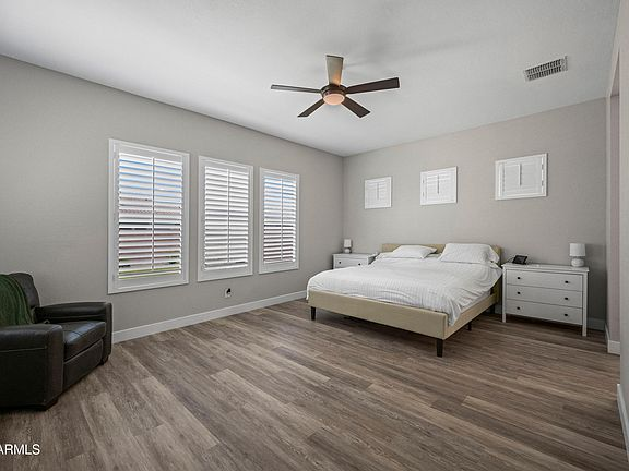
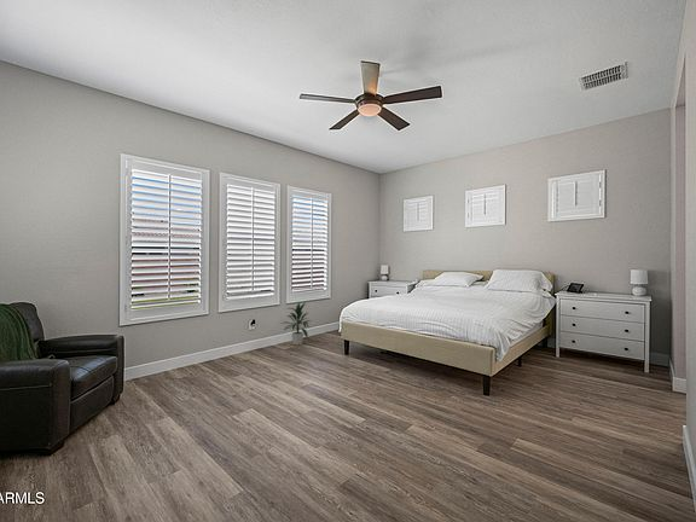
+ indoor plant (297, 323)
